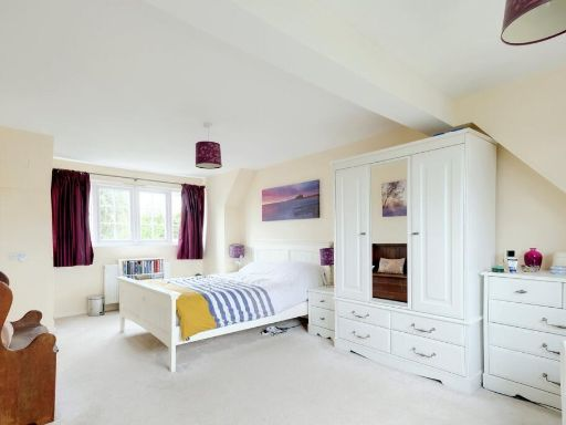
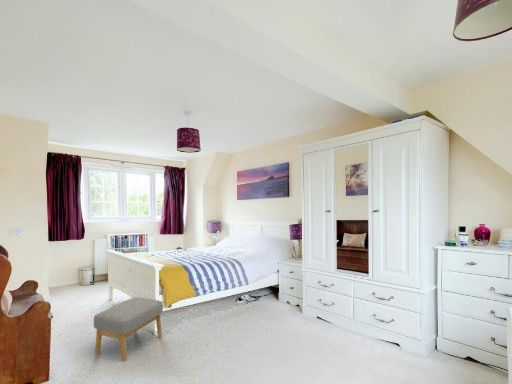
+ footstool (130, 325)
